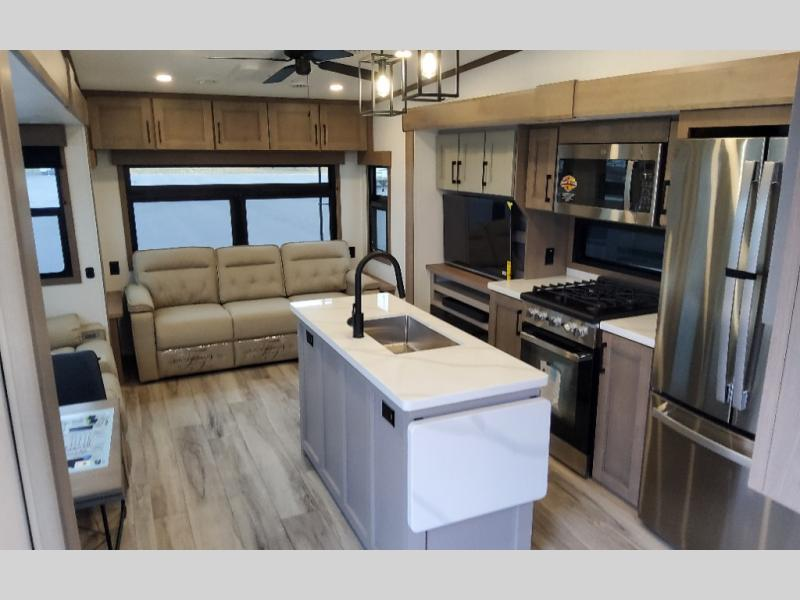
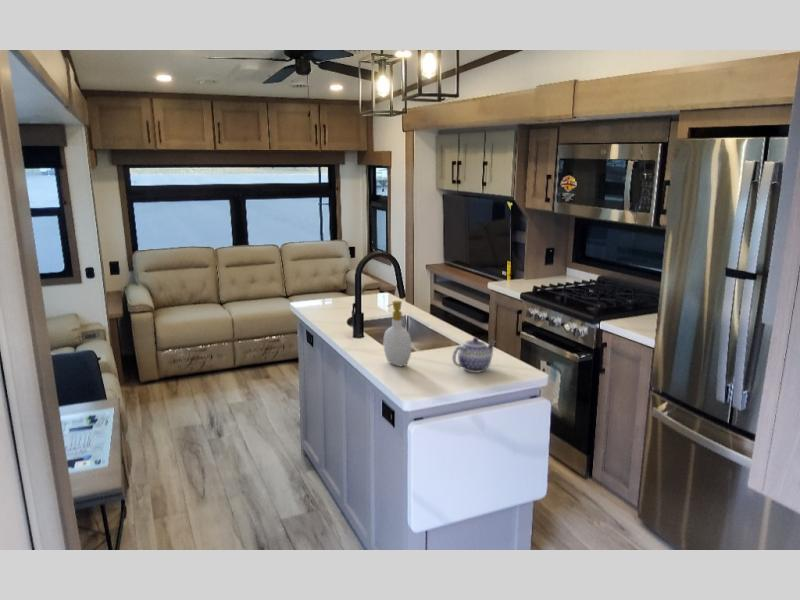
+ soap bottle (396, 333)
+ teapot (474, 353)
